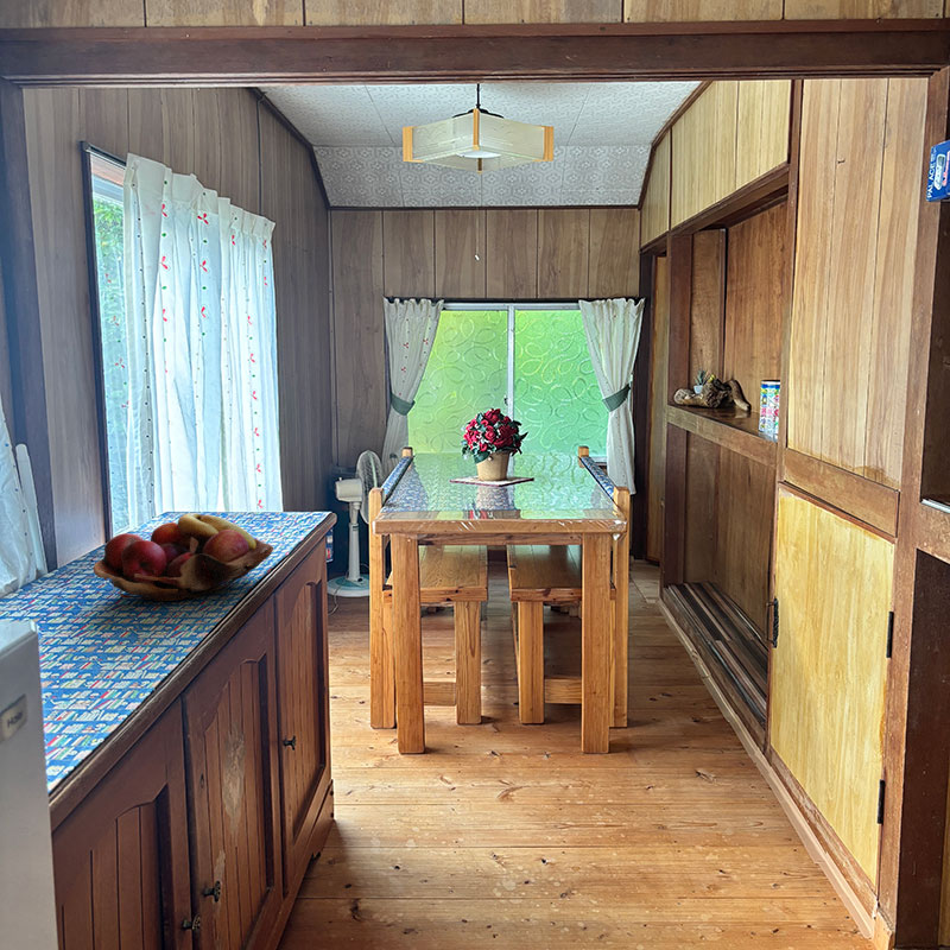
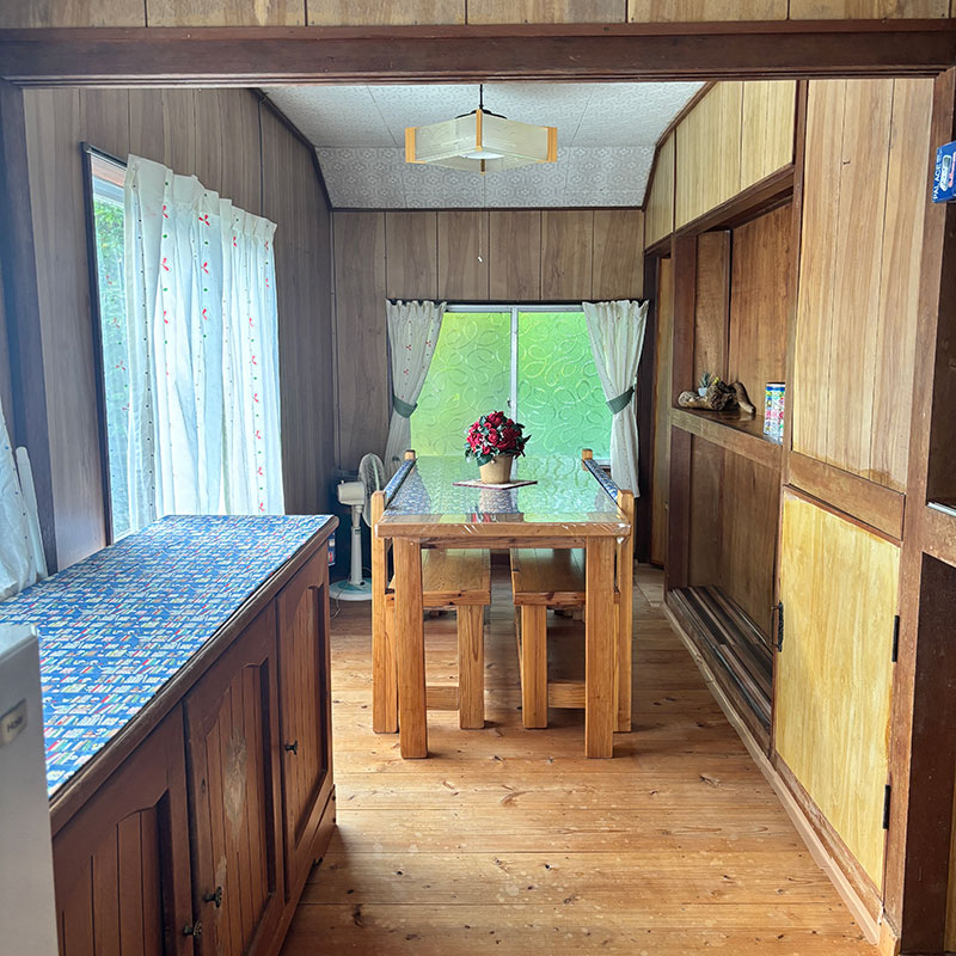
- fruit basket (188, 552)
